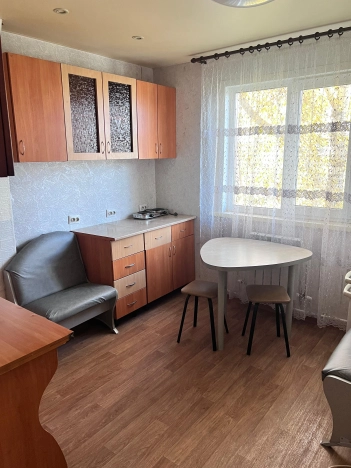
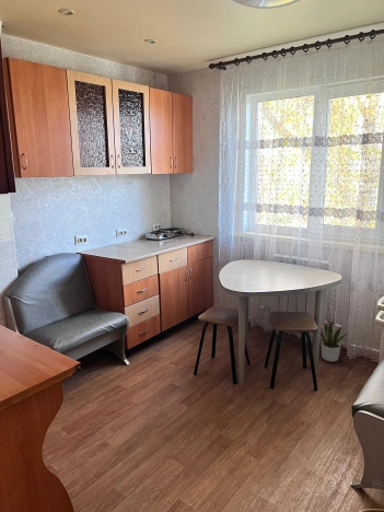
+ potted plant (331, 339)
